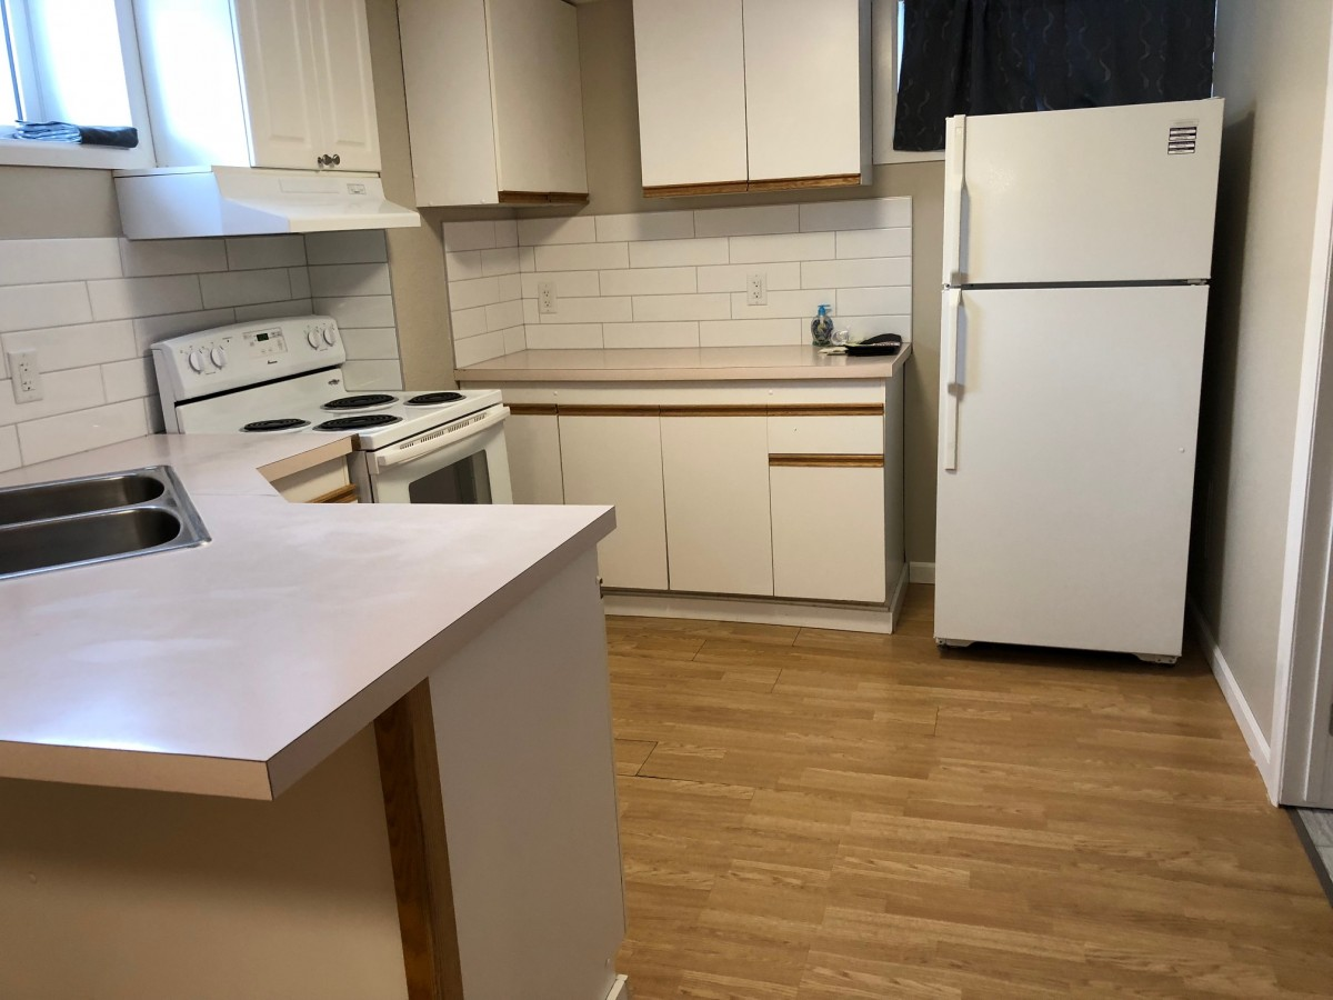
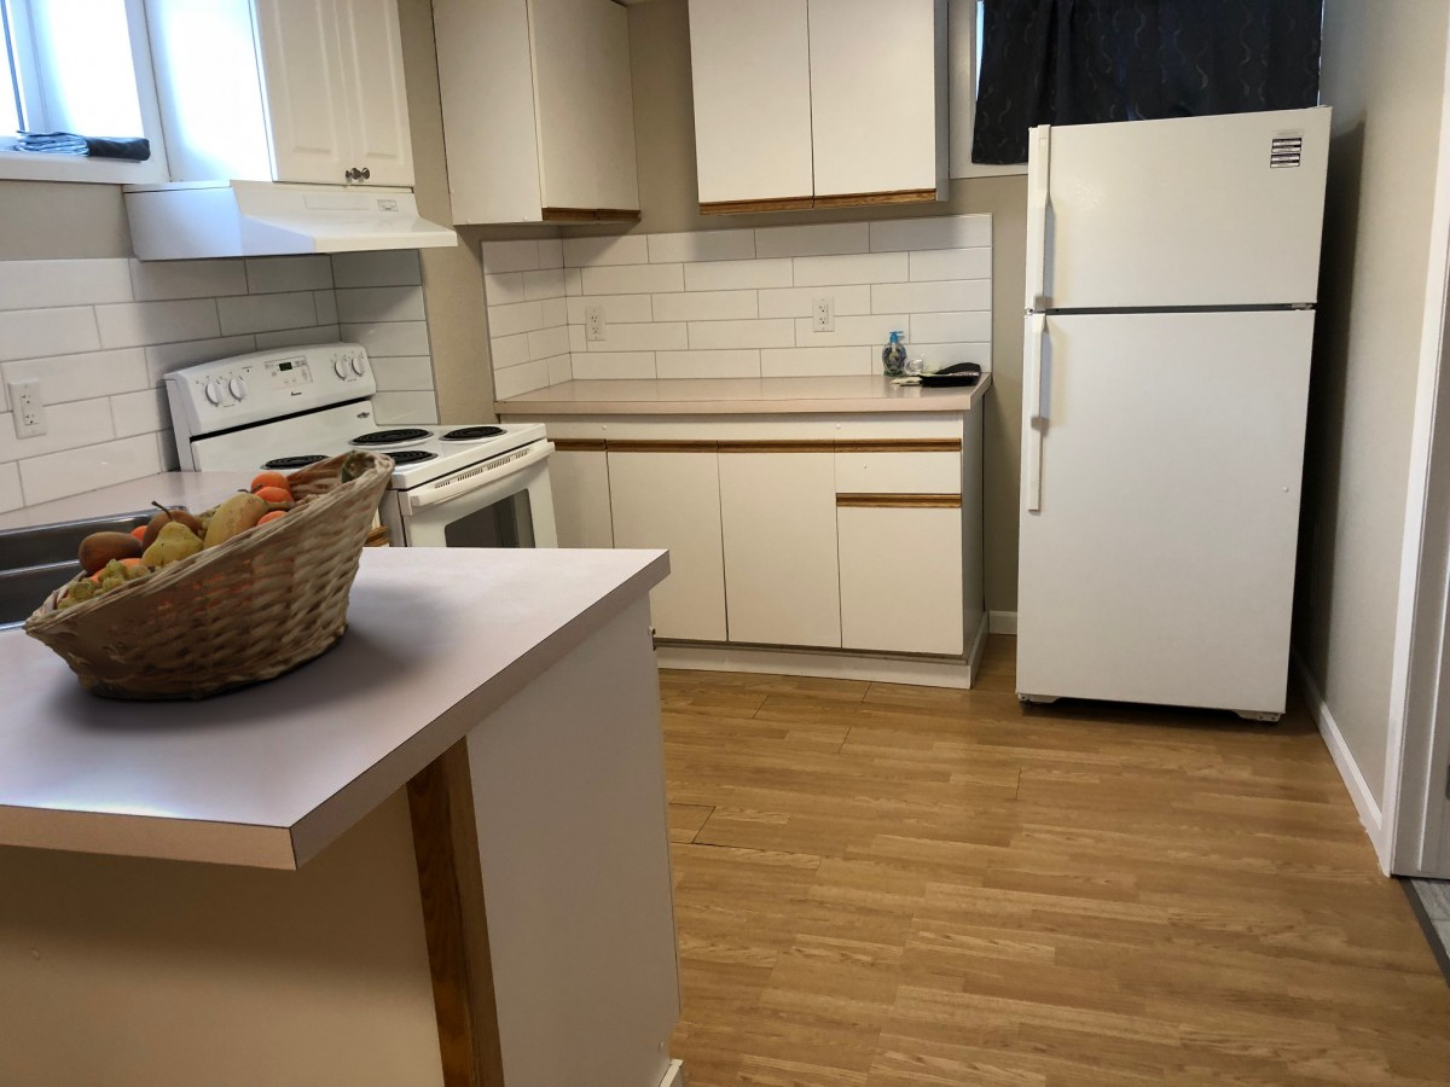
+ fruit basket (227, 562)
